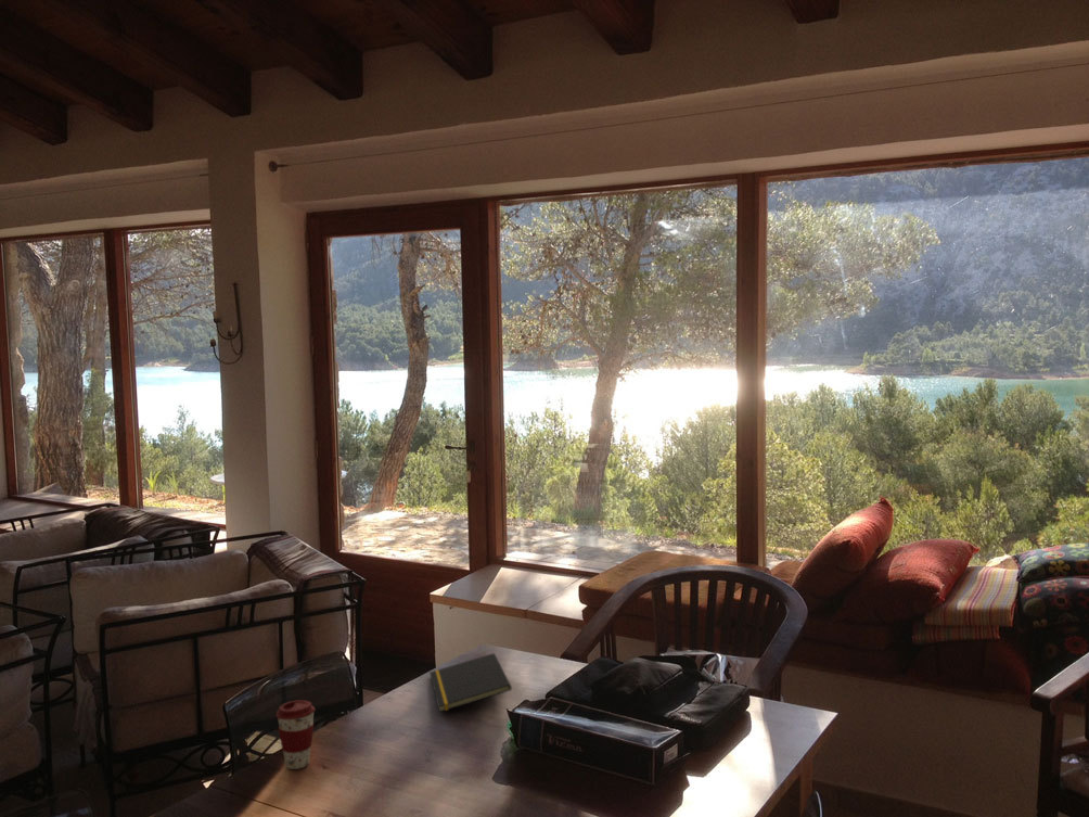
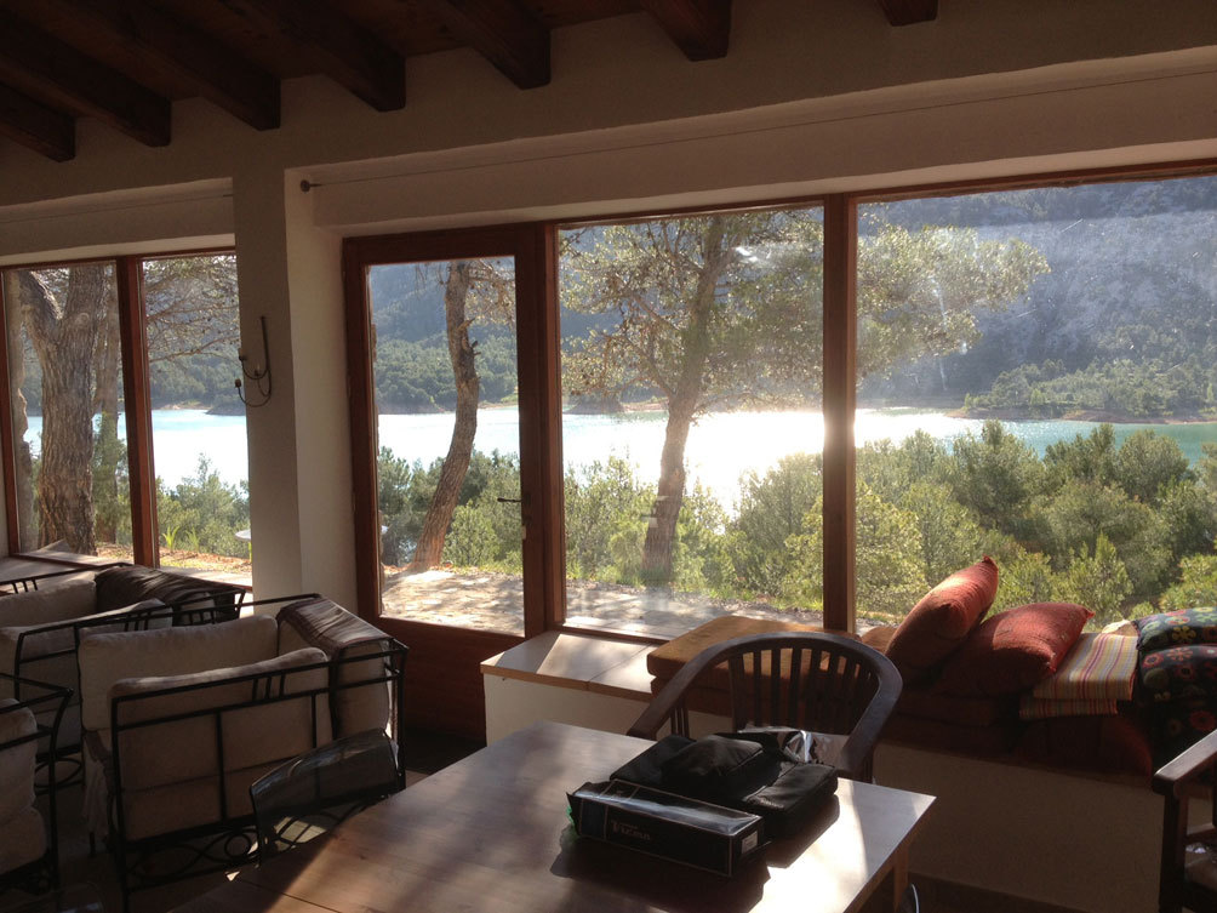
- notepad (469, 680)
- coffee cup (296, 735)
